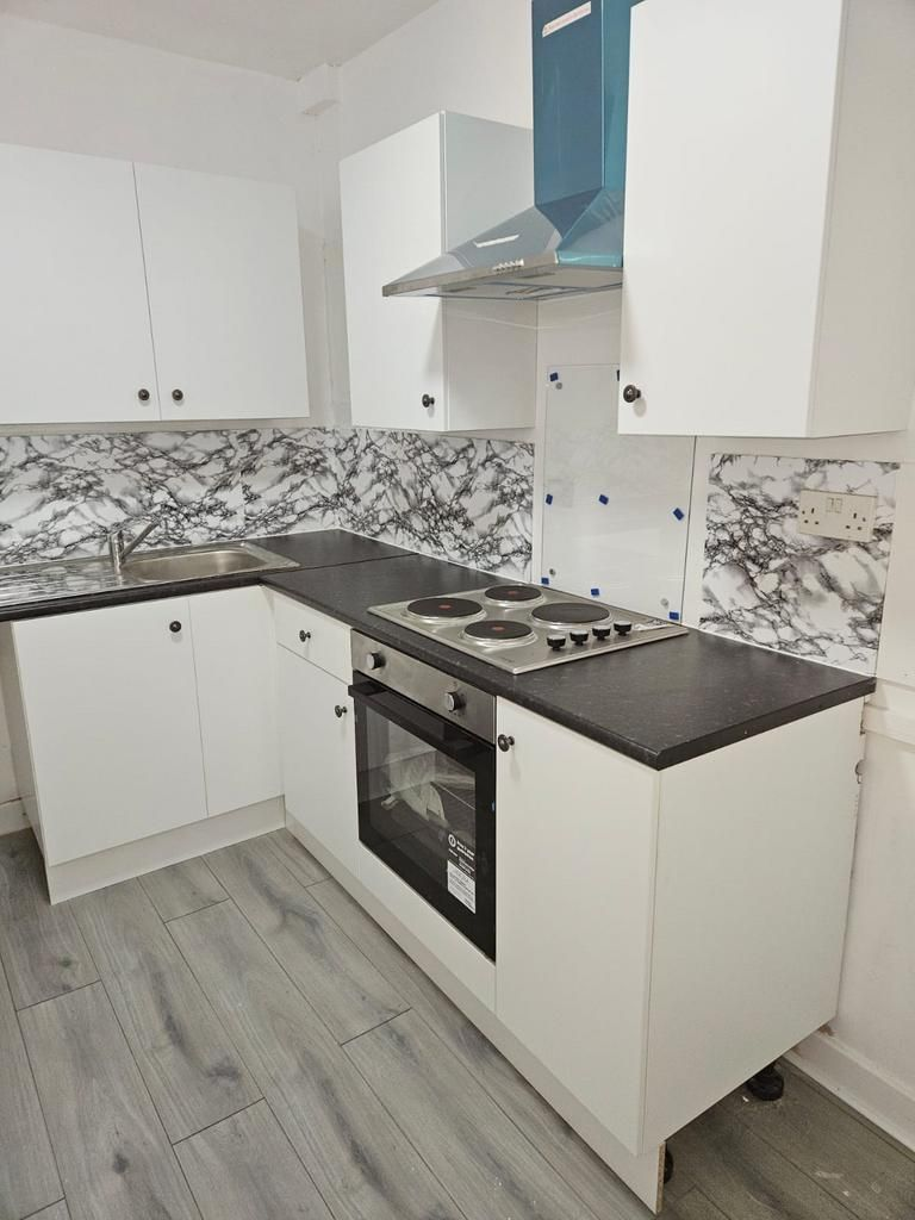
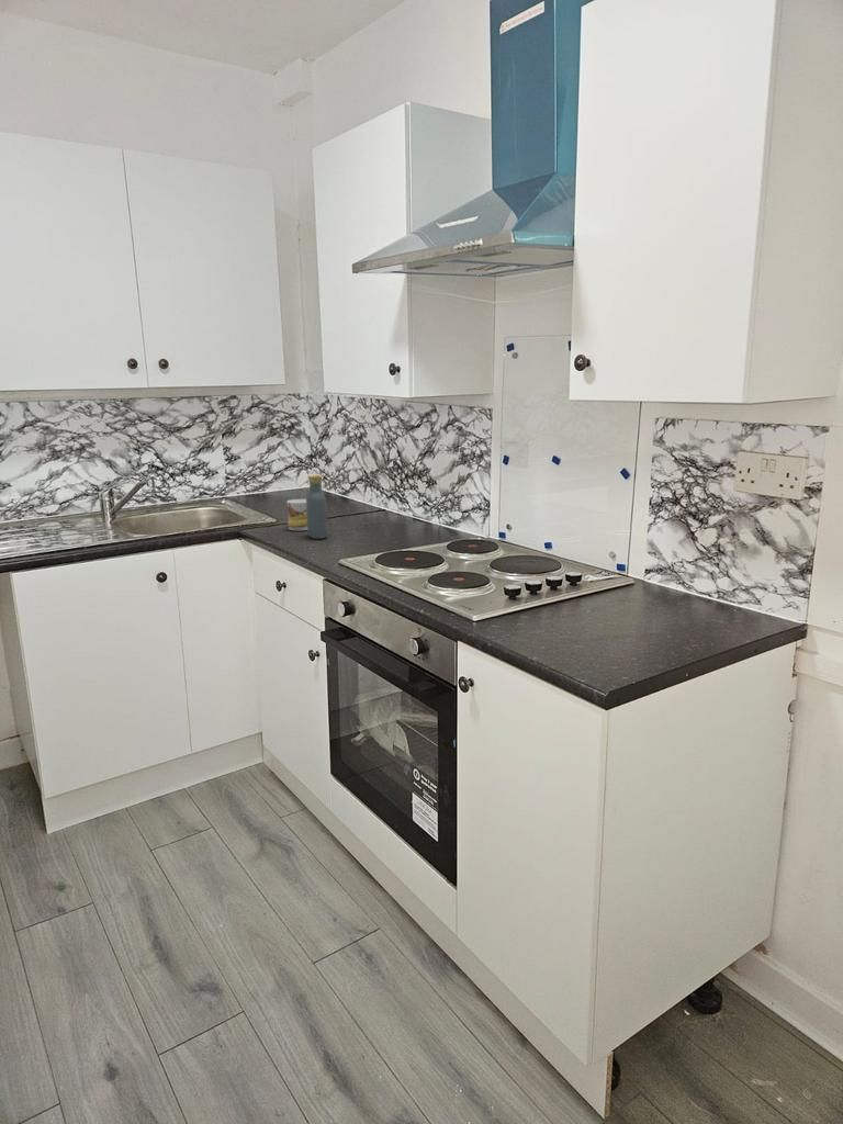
+ vodka (316, 505)
+ mug (297, 514)
